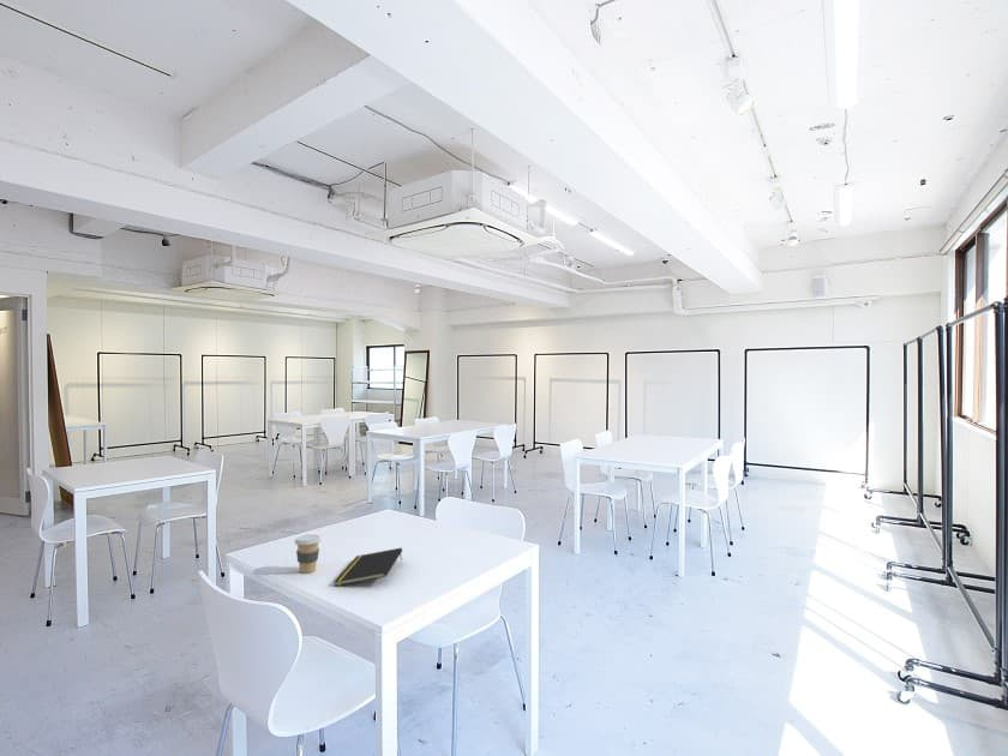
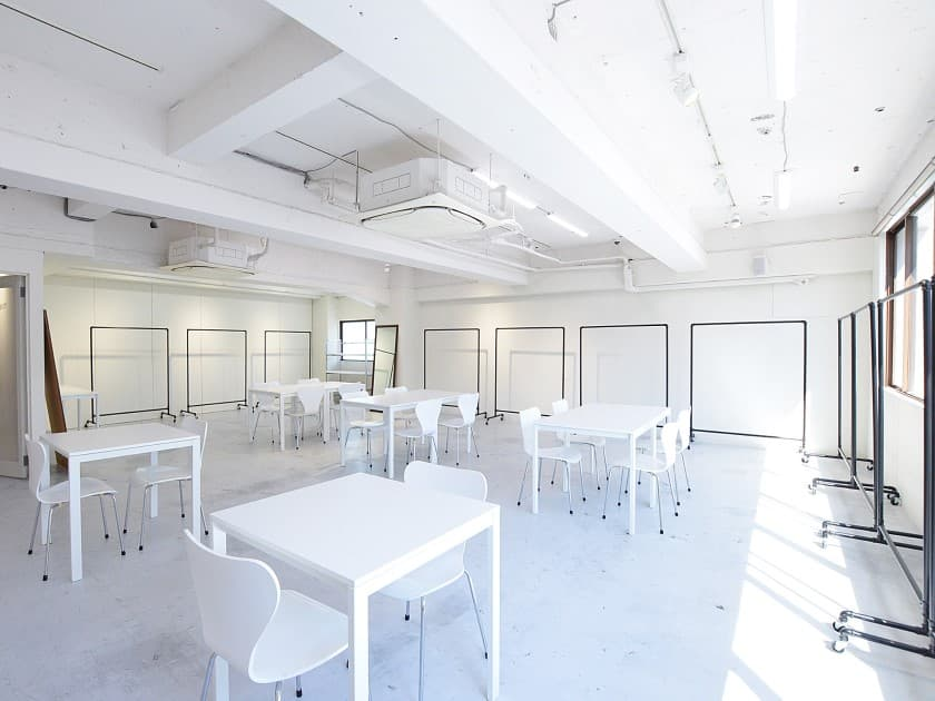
- notepad (370, 565)
- coffee cup (307, 553)
